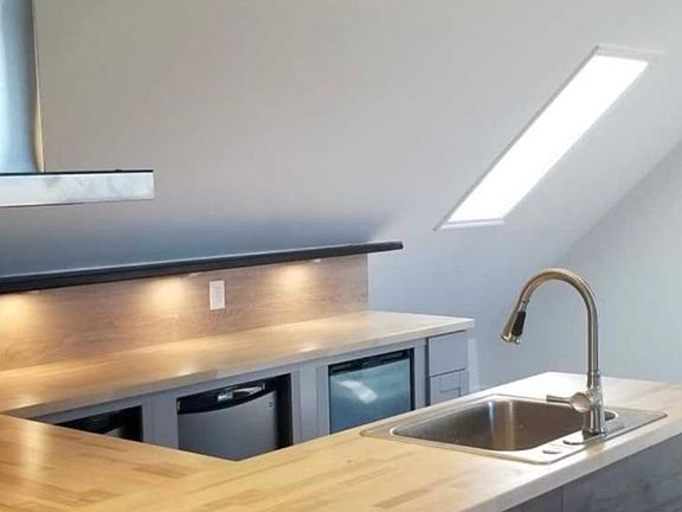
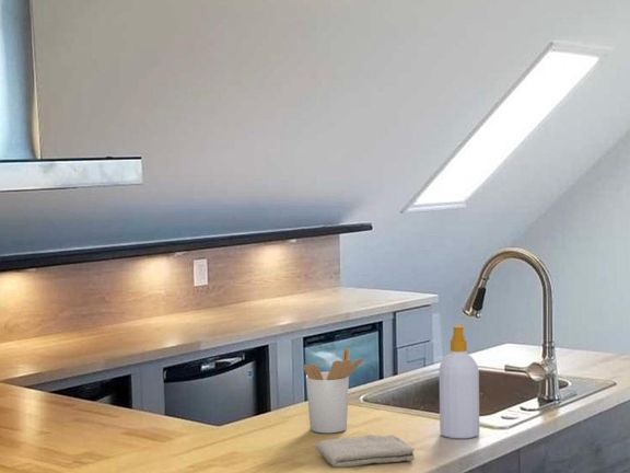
+ washcloth (365, 449)
+ soap bottle (458, 379)
+ utensil holder (334, 391)
